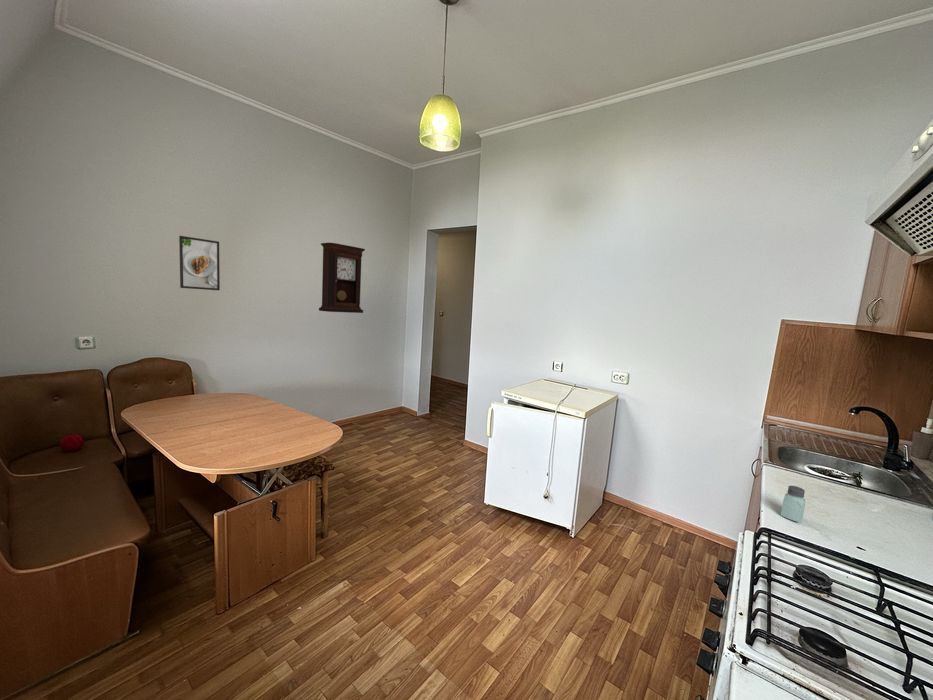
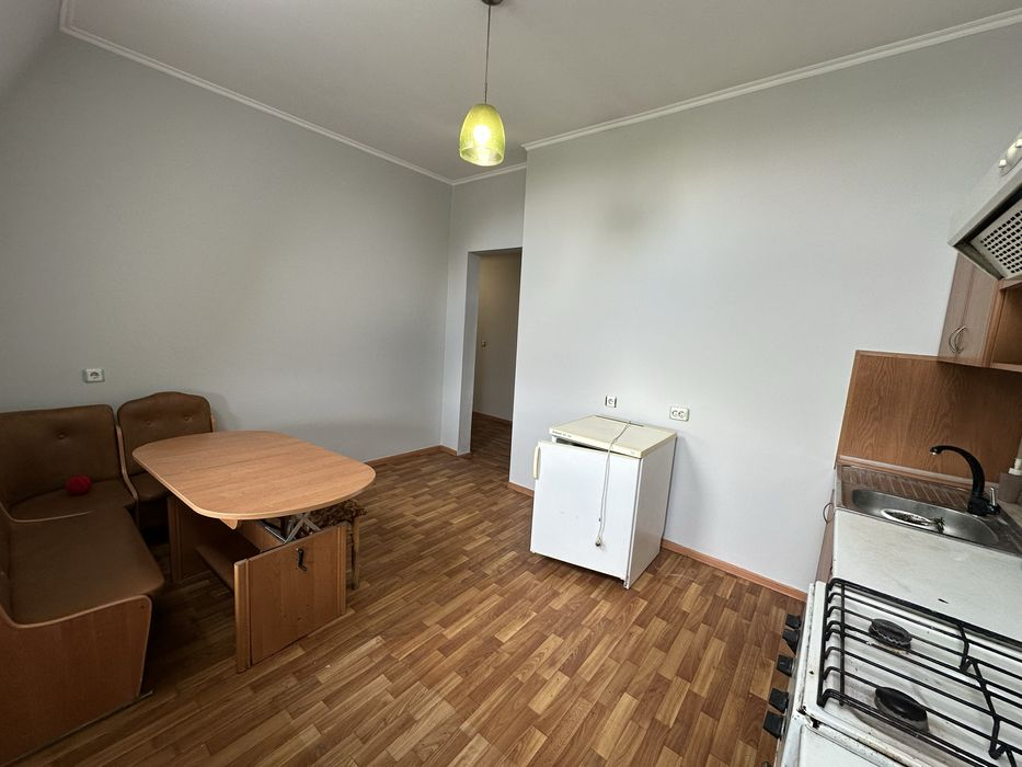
- pendulum clock (344, 279)
- saltshaker (794, 502)
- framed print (200, 264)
